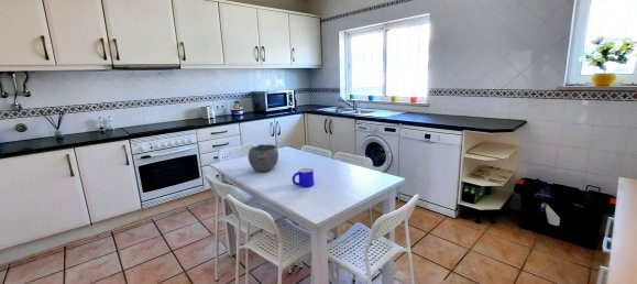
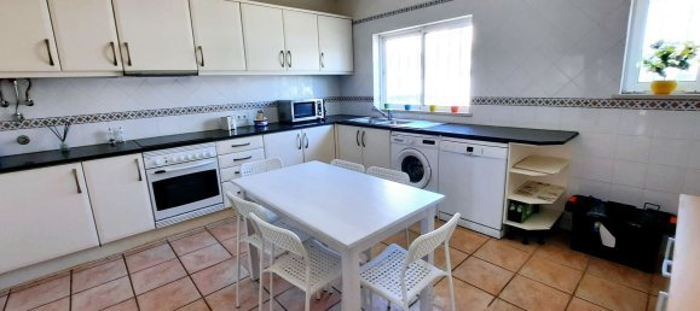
- bowl (263, 157)
- mug (303, 177)
